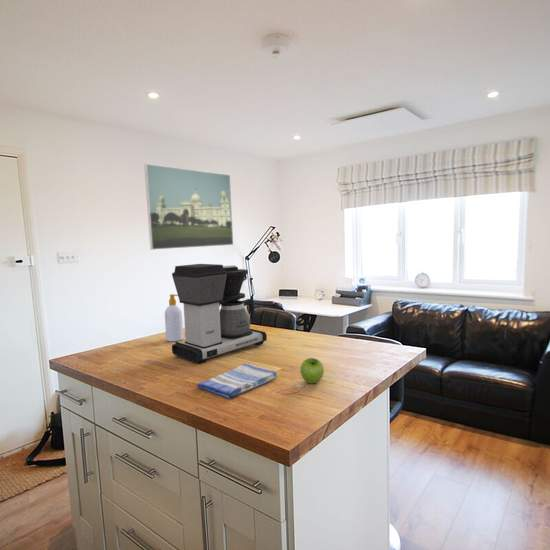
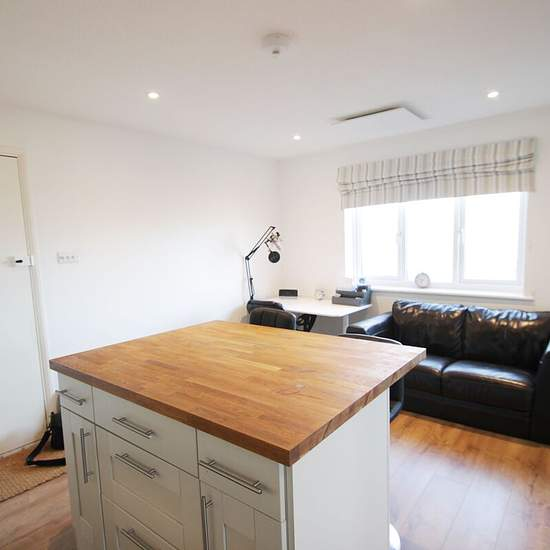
- dish towel (238, 378)
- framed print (193, 209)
- soap bottle (174, 317)
- coffee maker (219, 306)
- fruit (312, 370)
